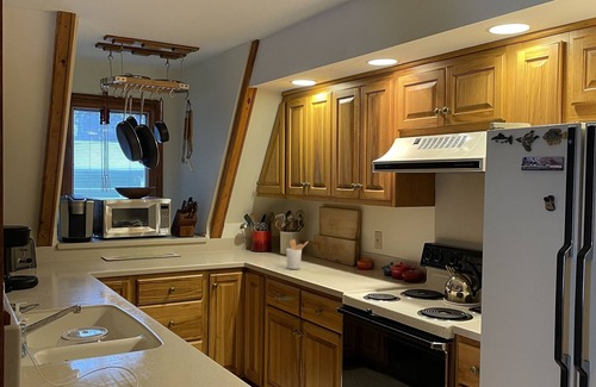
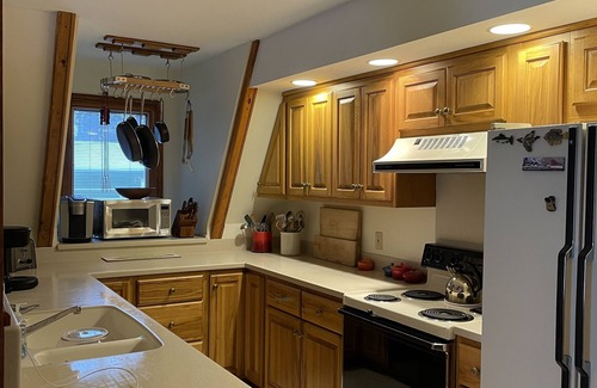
- utensil holder (297, 254)
